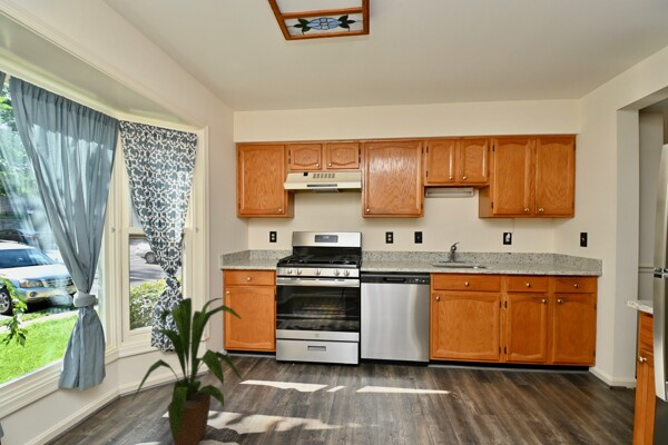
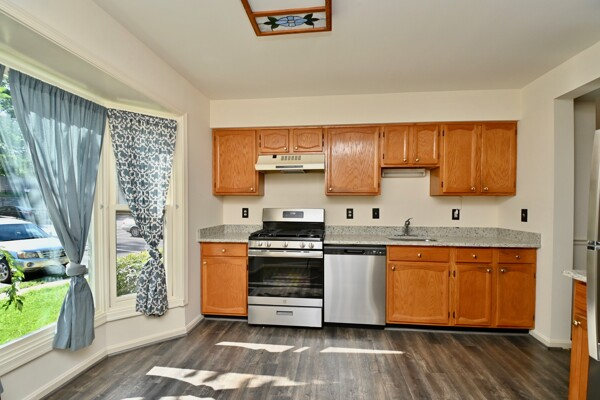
- house plant (199, 358)
